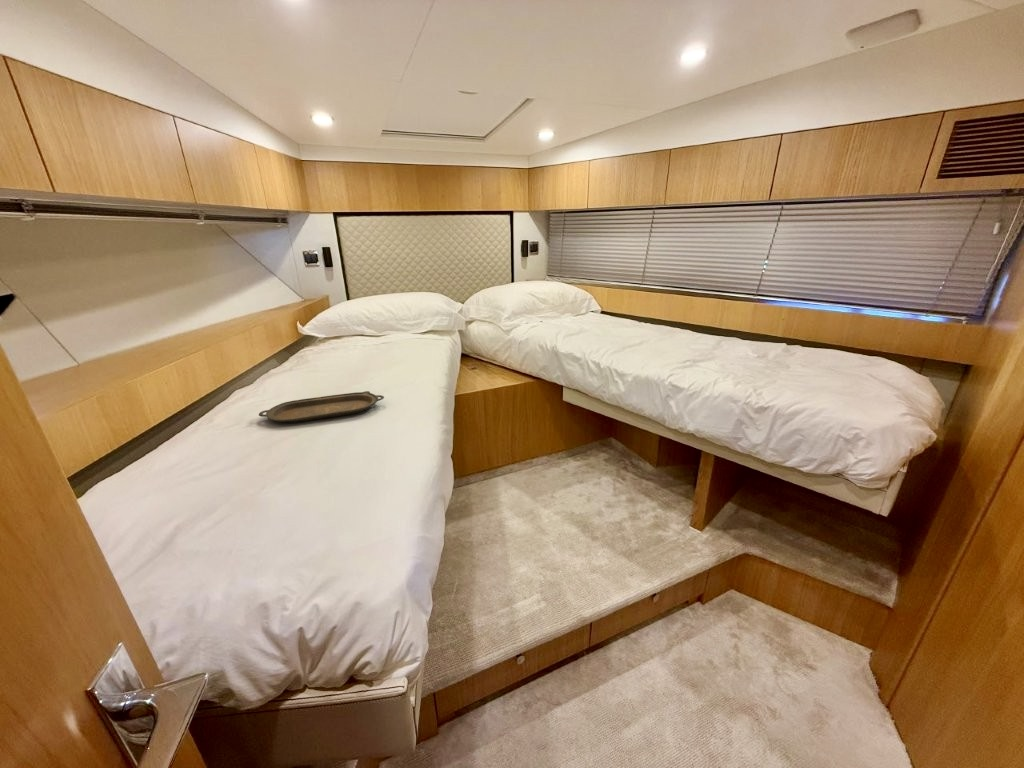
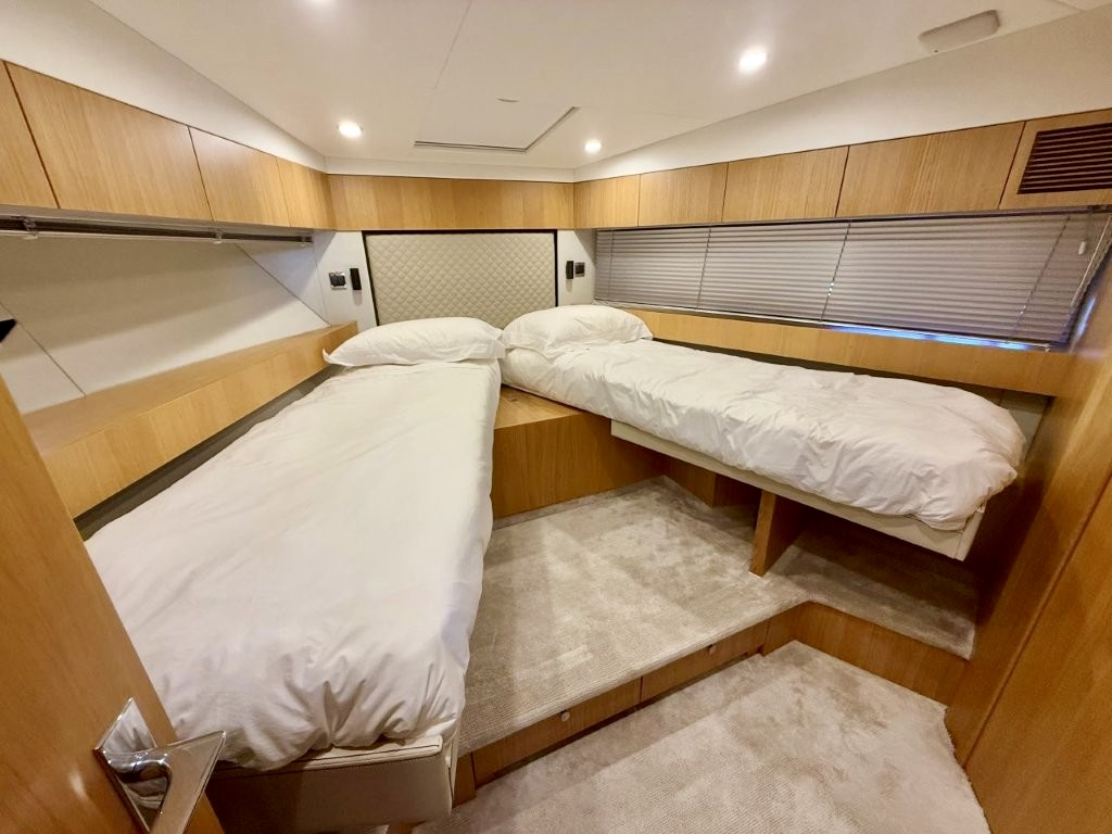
- serving tray (325, 407)
